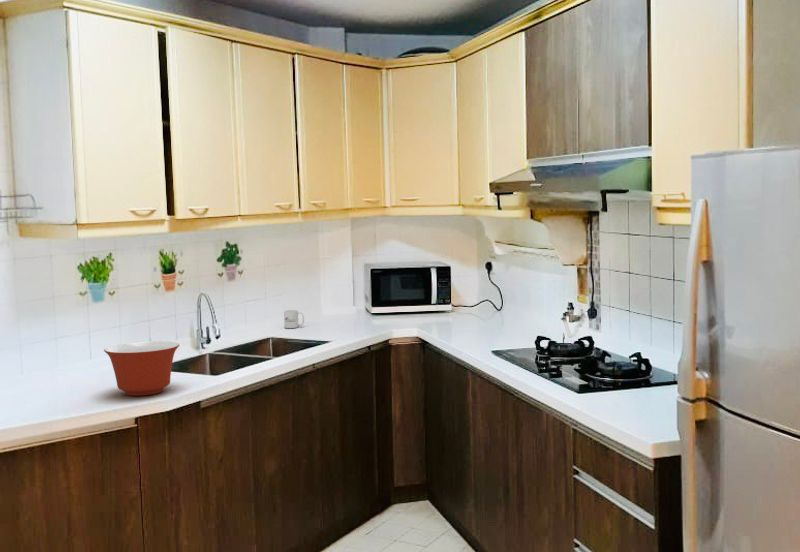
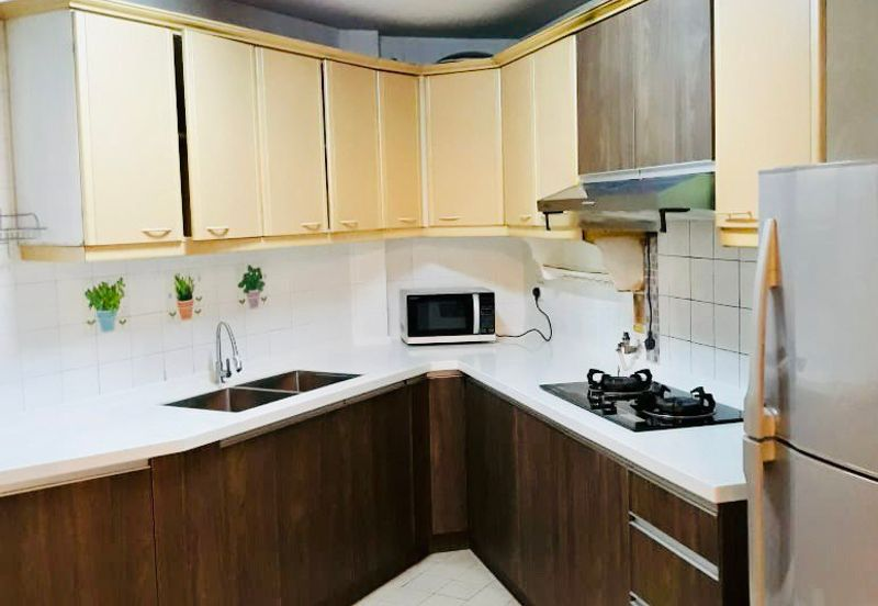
- mug (294, 318)
- mixing bowl (143, 369)
